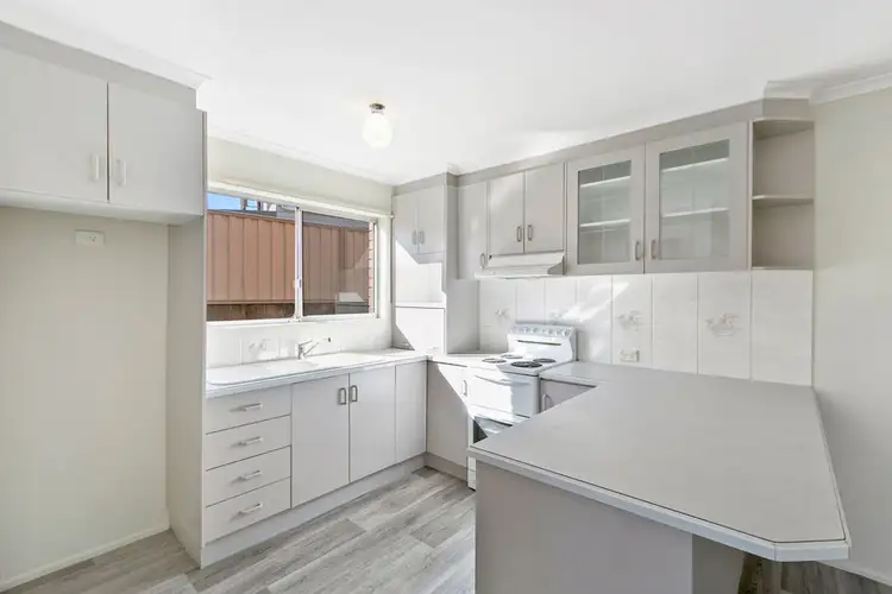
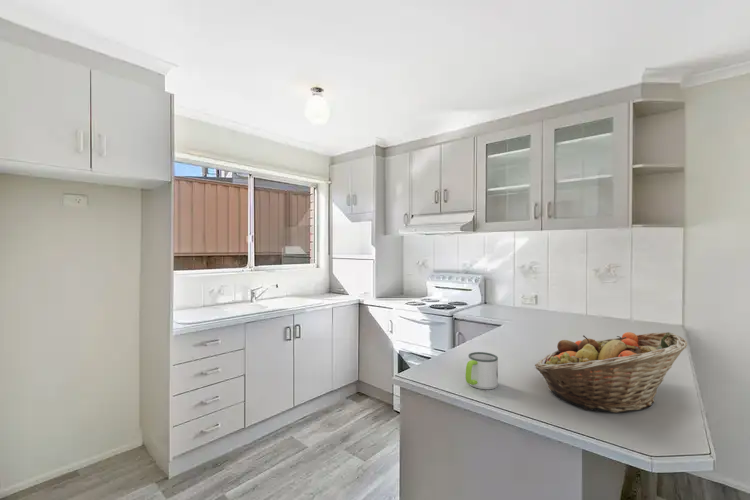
+ mug (479, 371)
+ fruit basket (606, 362)
